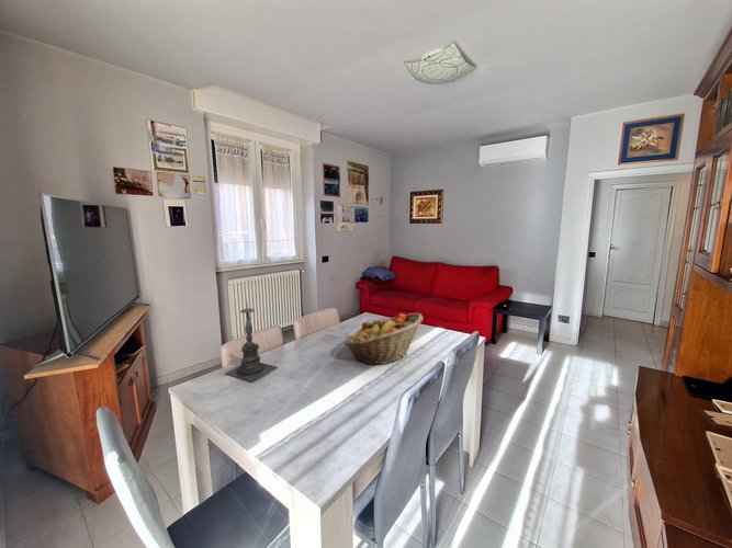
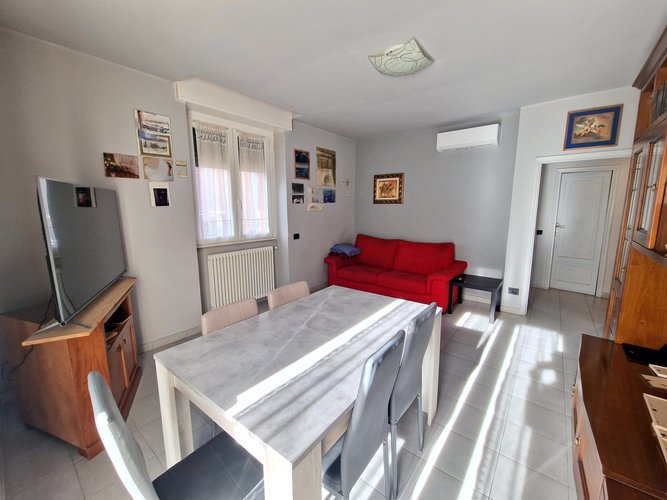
- candle holder (249, 335)
- fruit basket (384, 334)
